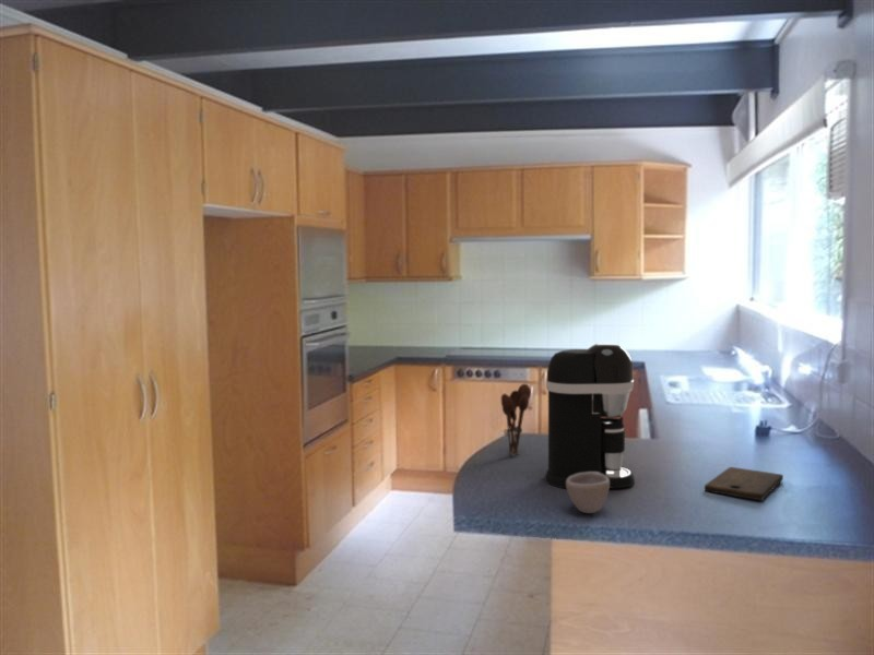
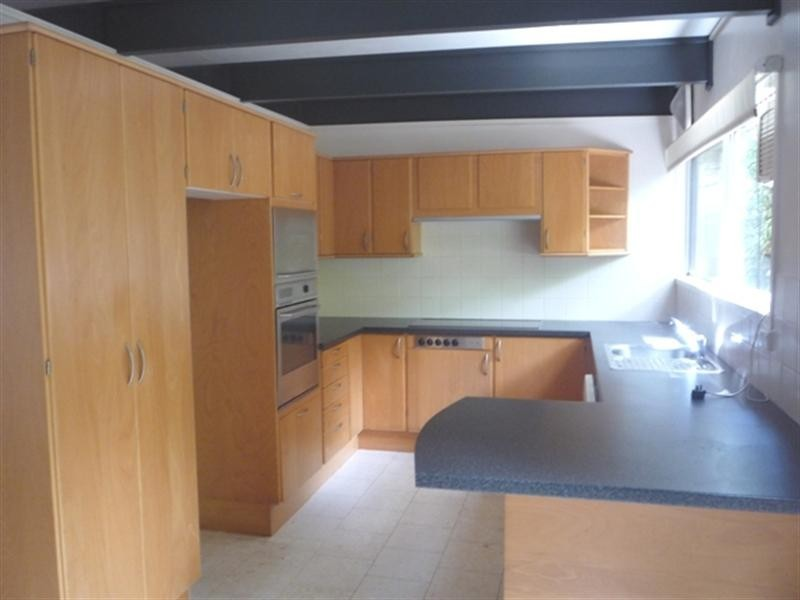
- cutting board (744, 483)
- cup (589, 491)
- coffee maker (589, 412)
- utensil holder (516, 419)
